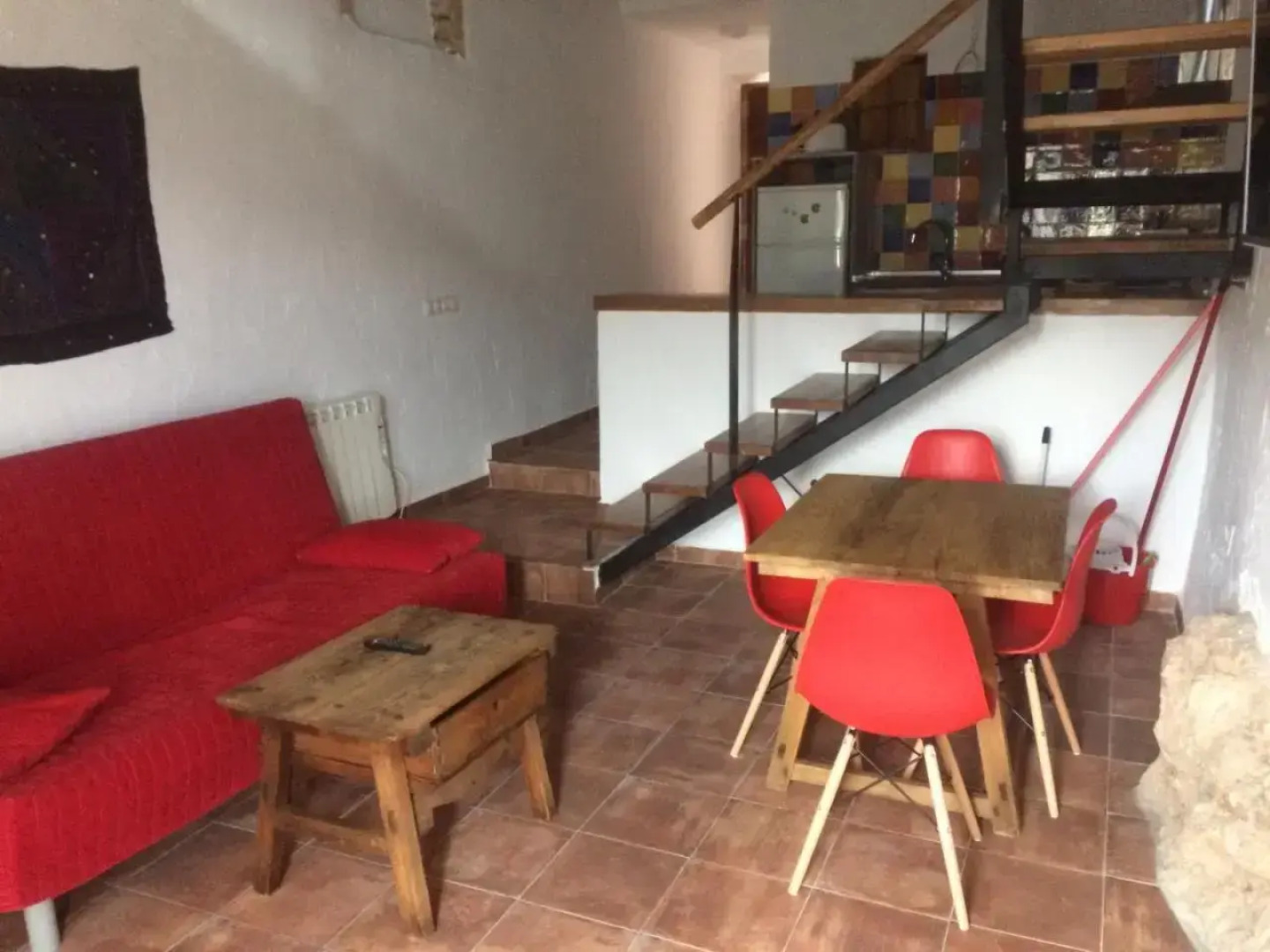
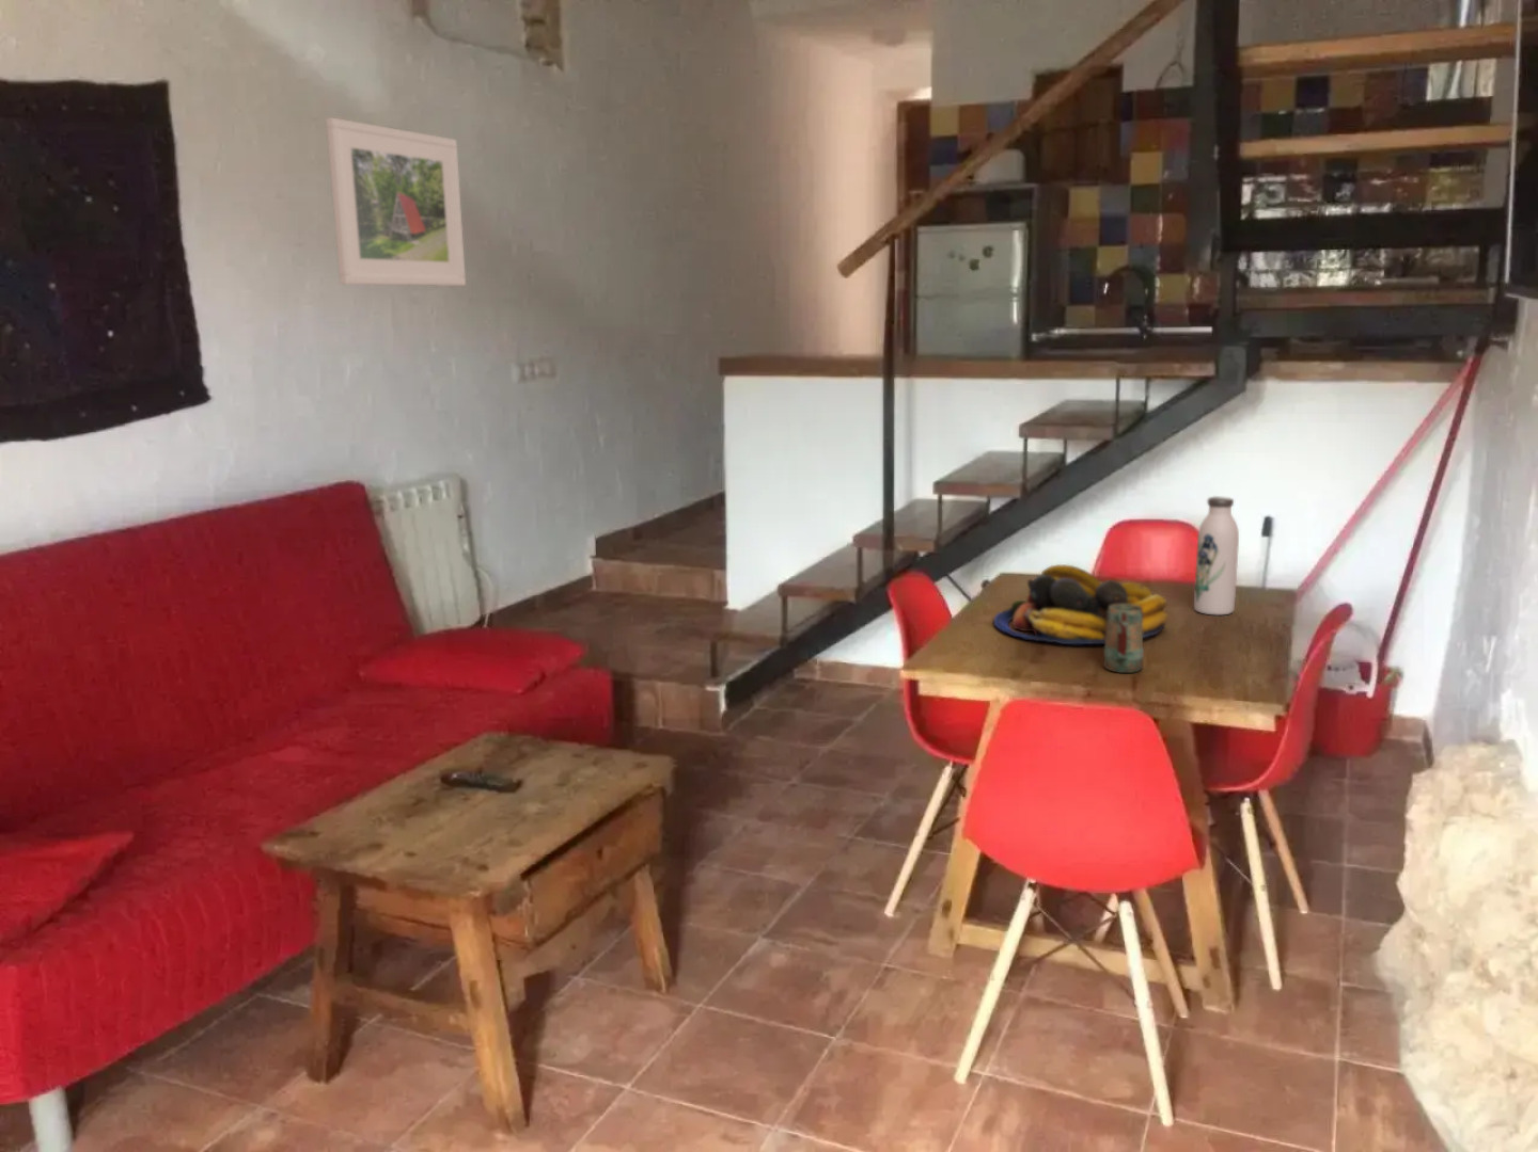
+ mug (1123, 639)
+ fruit bowl (1078, 595)
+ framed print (401, 208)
+ water bottle (1217, 553)
